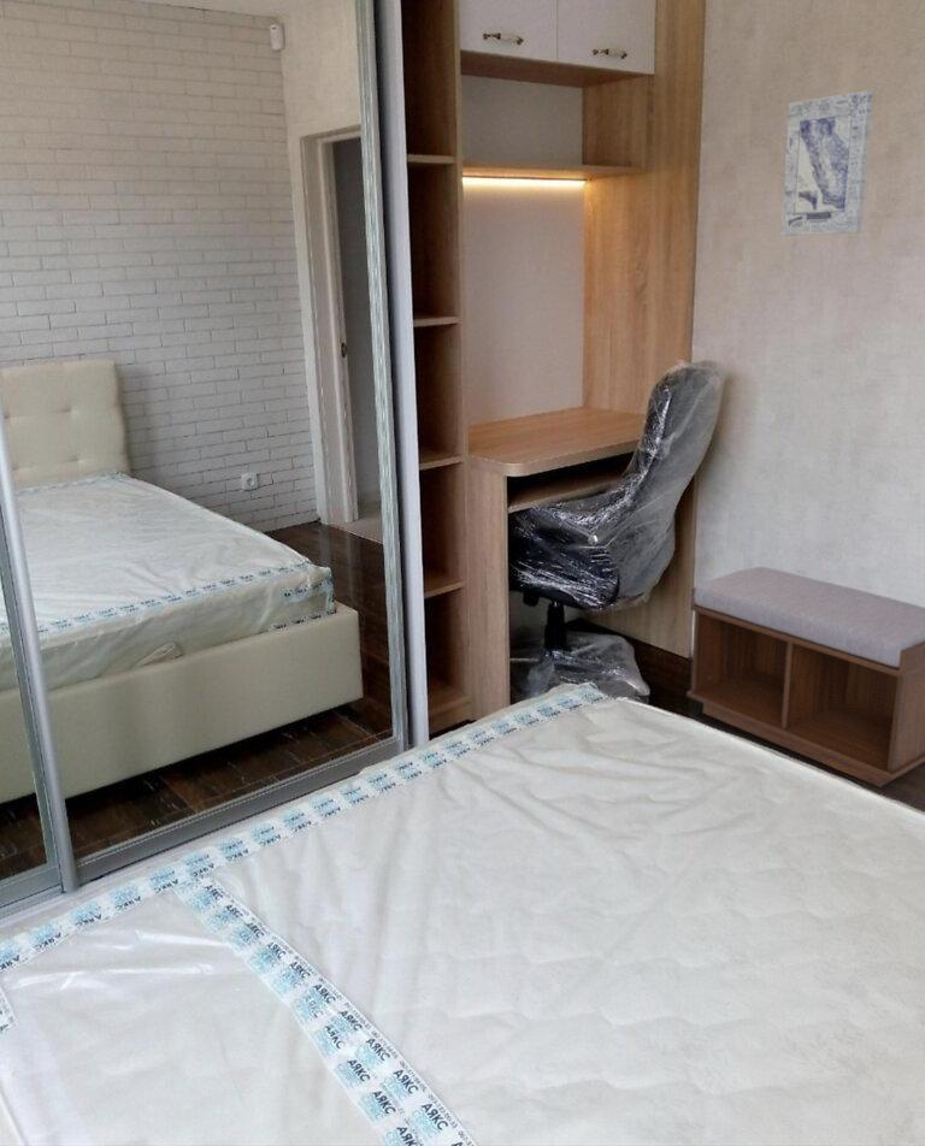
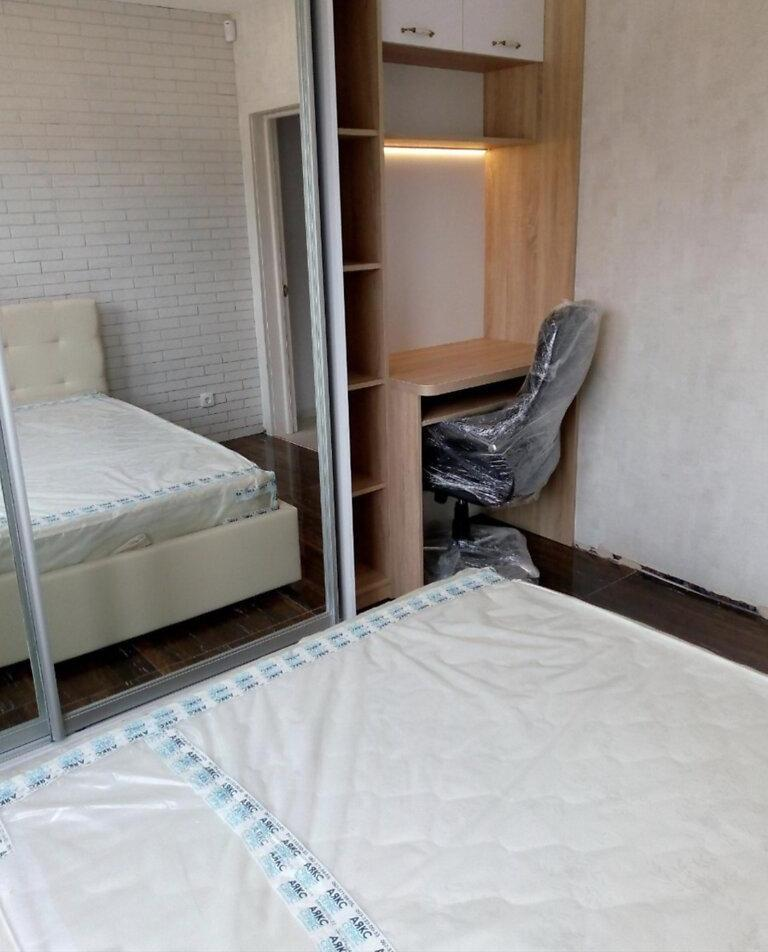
- wall art (824, 166)
- bench (817, 666)
